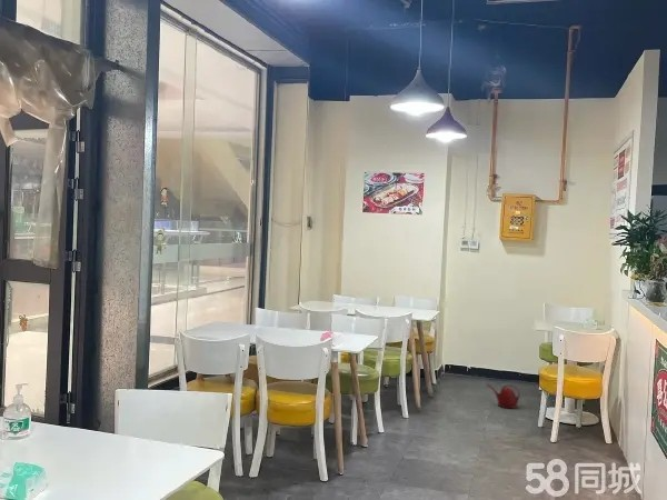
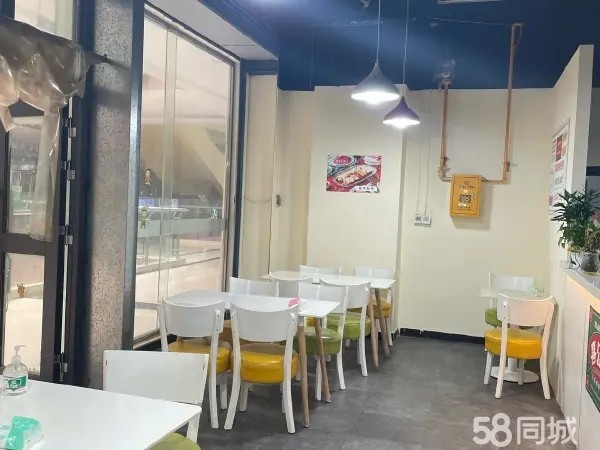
- watering can (502, 394)
